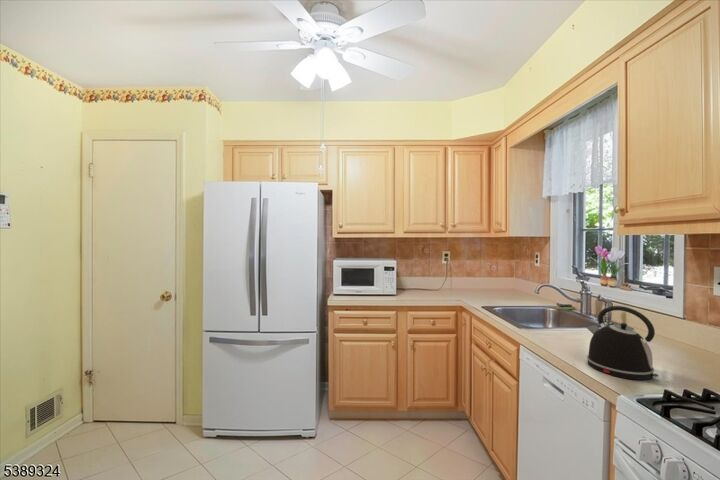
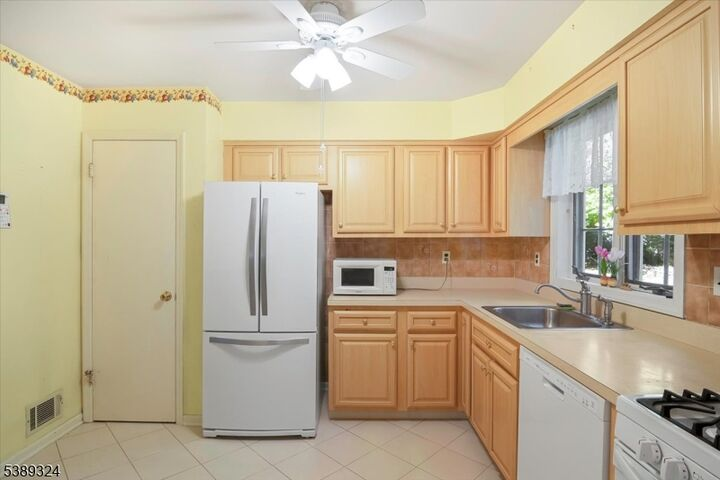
- kettle (619, 337)
